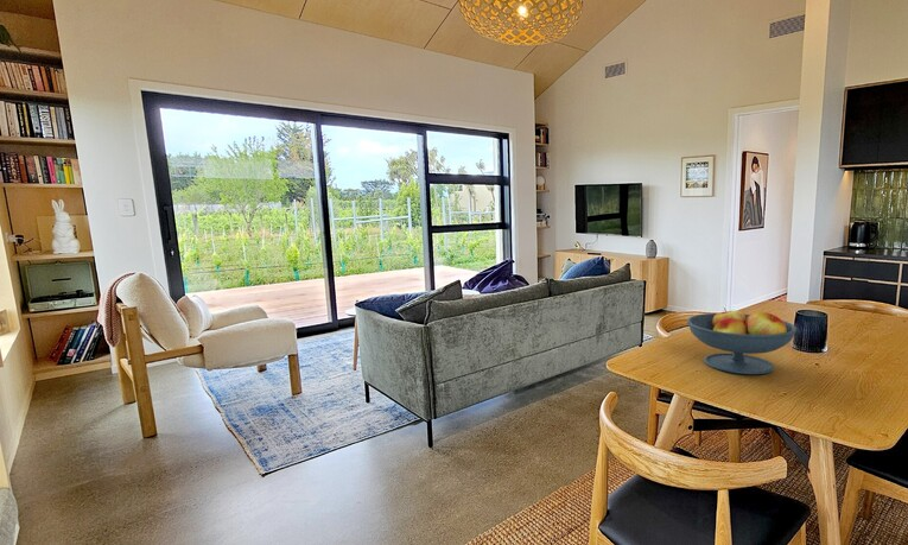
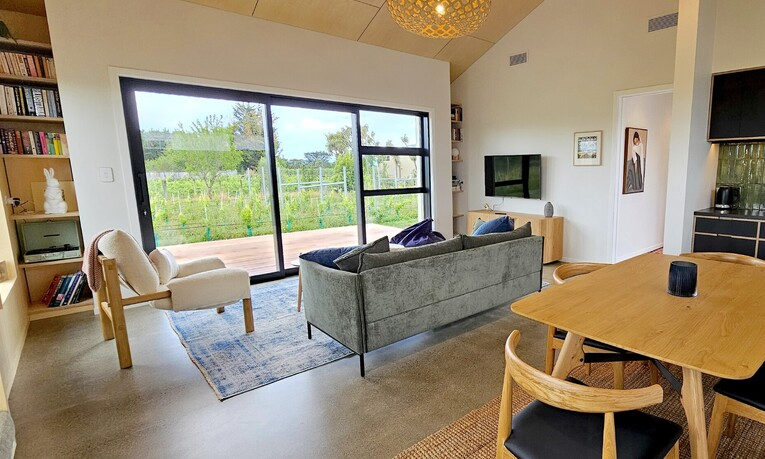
- fruit bowl (738, 336)
